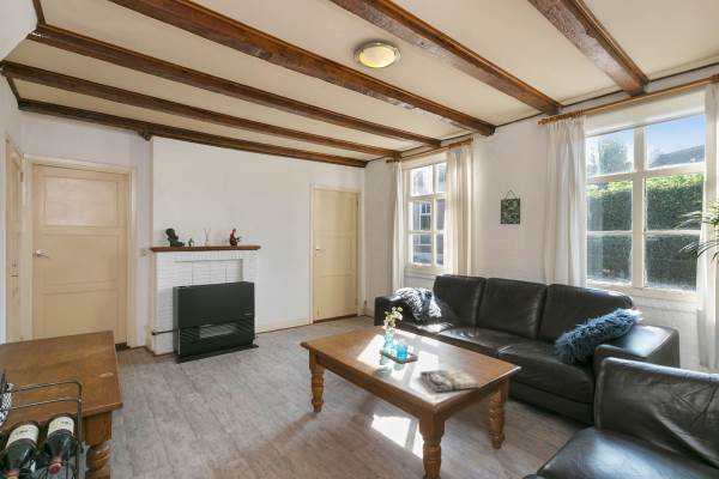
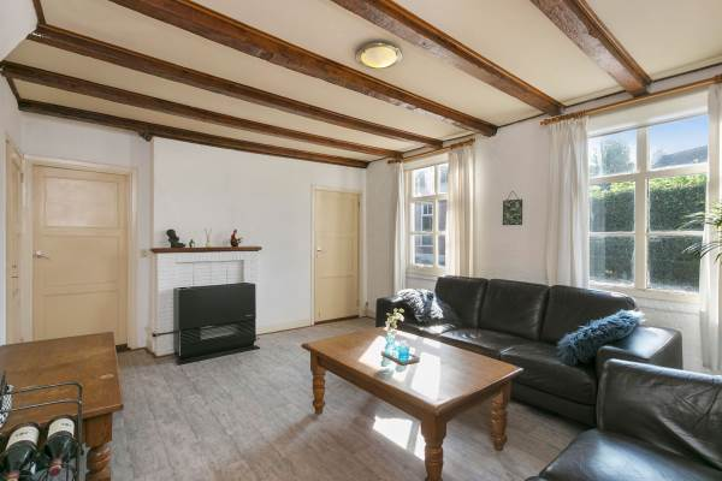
- book (448, 378)
